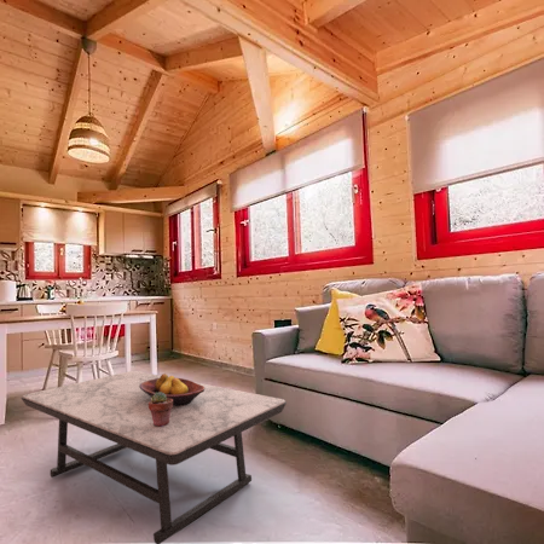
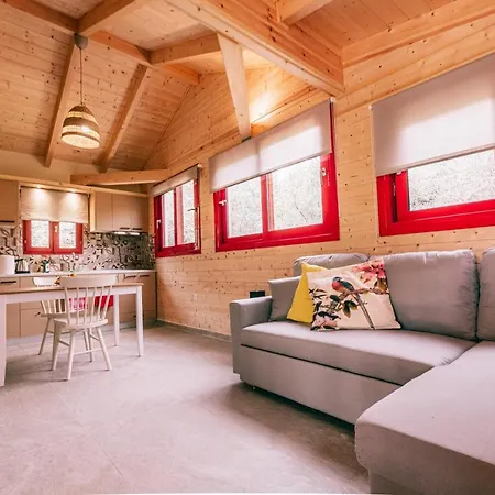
- fruit bowl (170, 386)
- potted succulent (161, 405)
- coffee table (146, 438)
